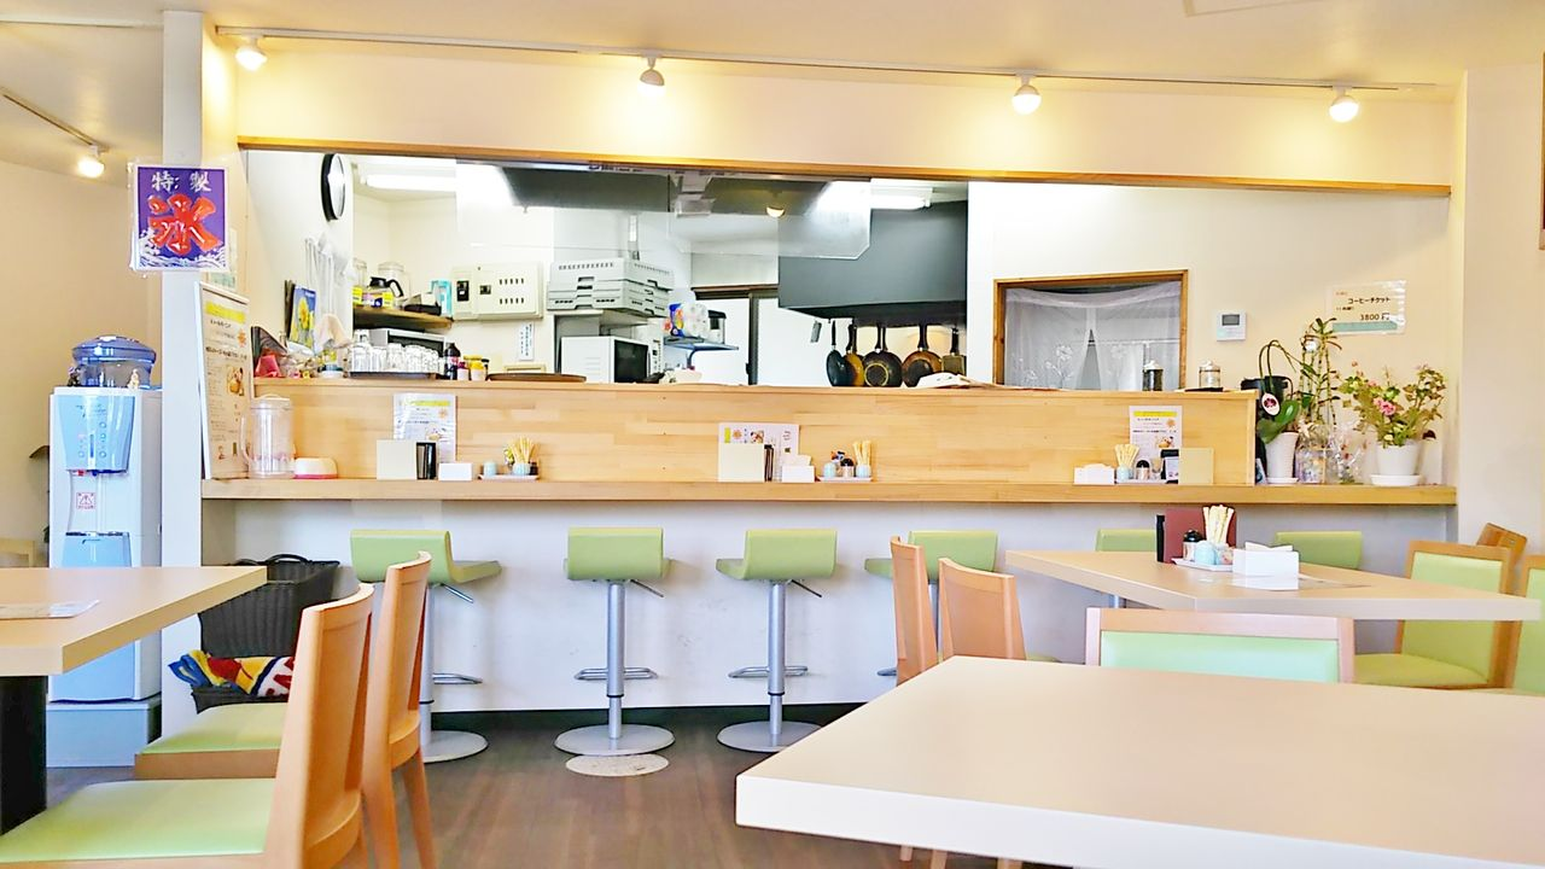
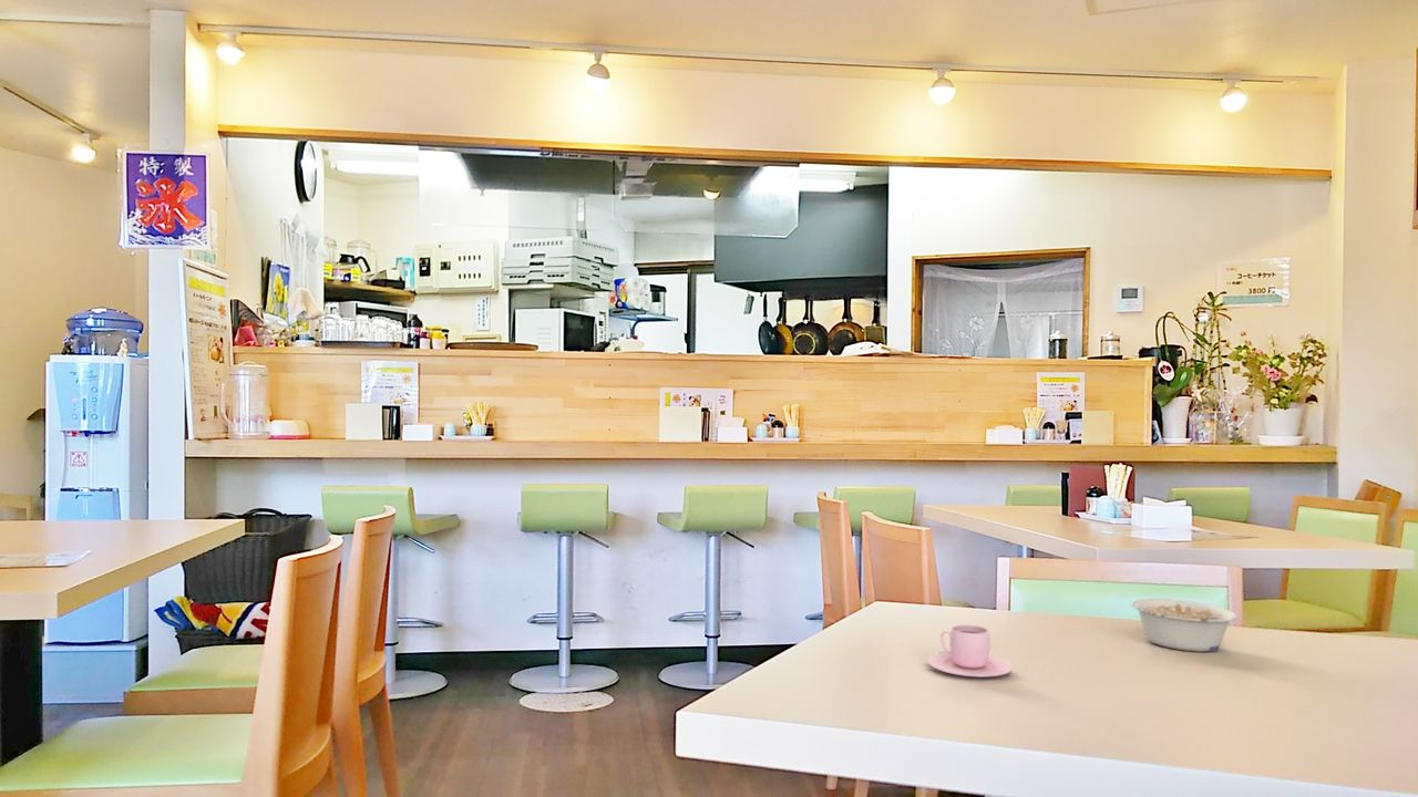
+ legume (1185, 623)
+ teacup (966, 624)
